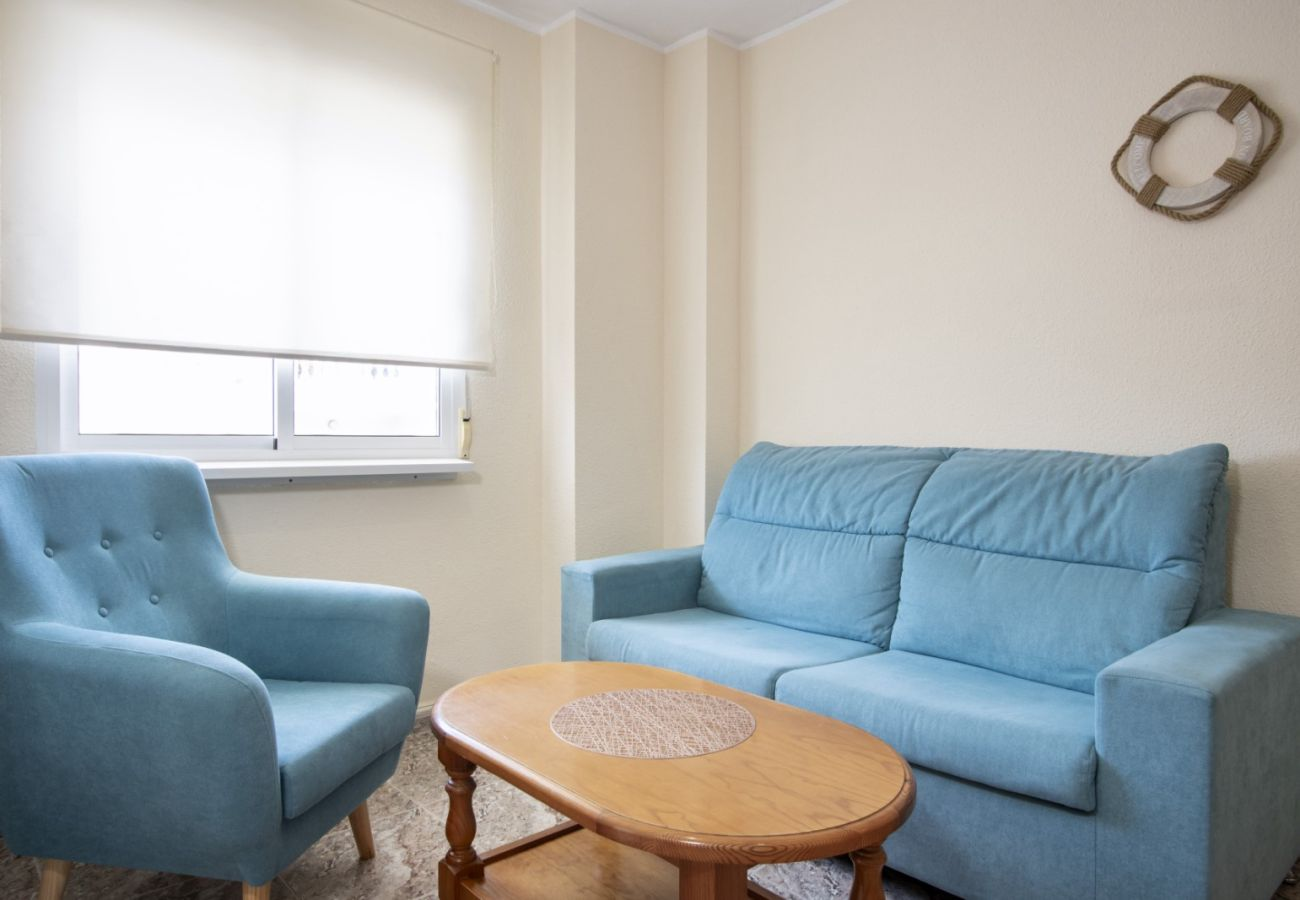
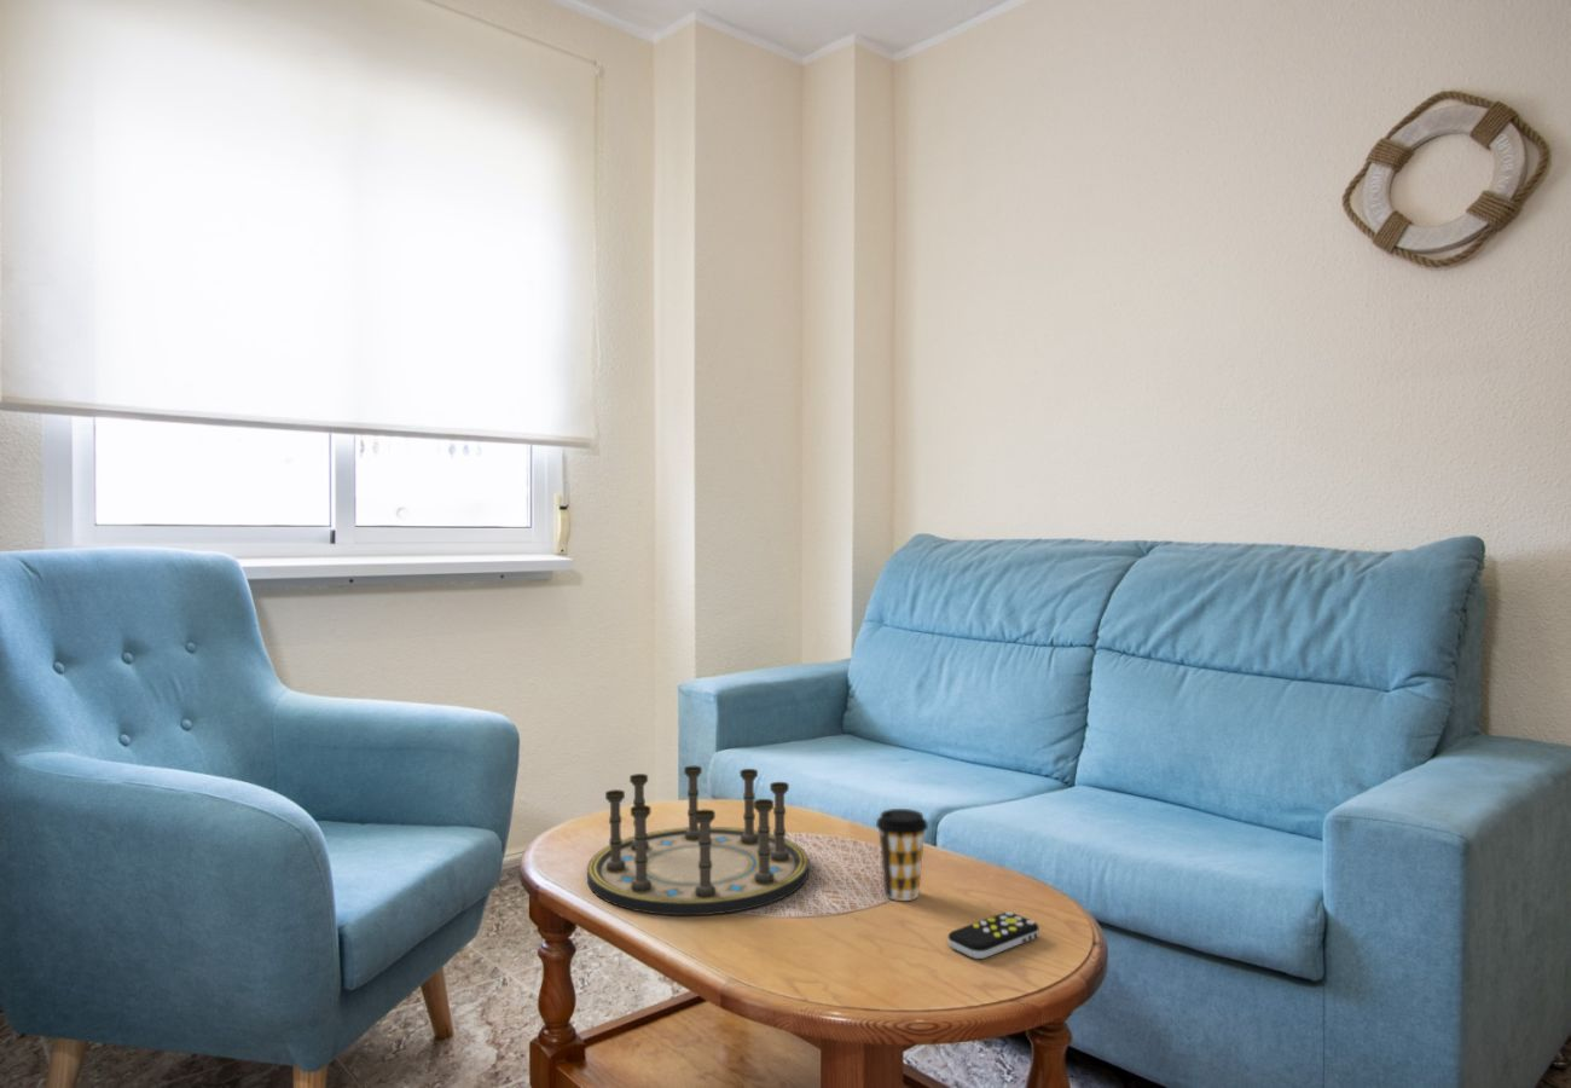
+ coffee cup (902, 853)
+ board game (698, 829)
+ remote control (993, 933)
